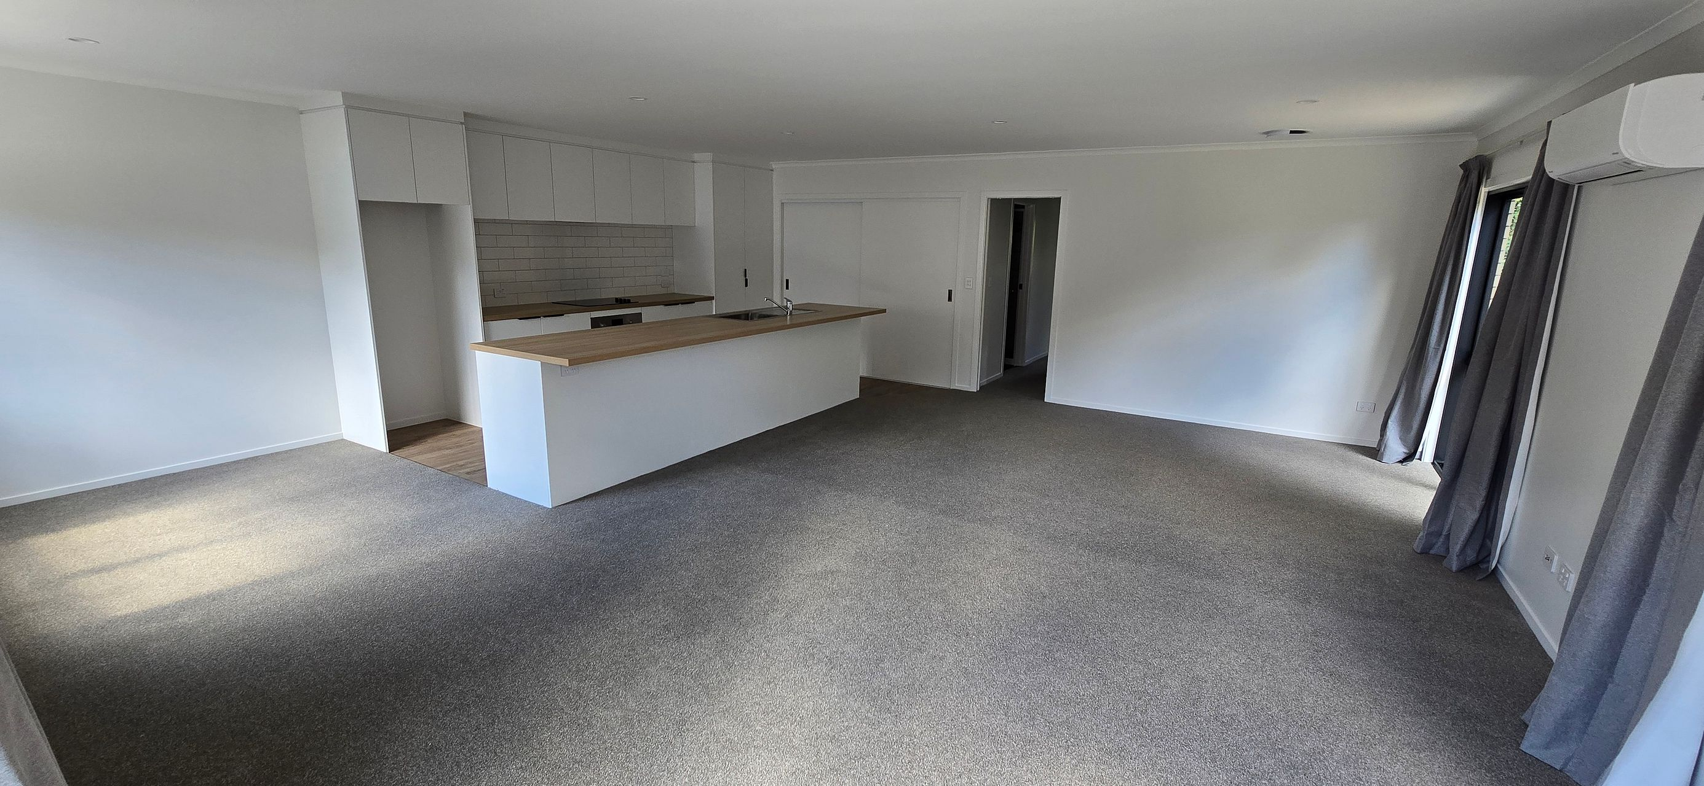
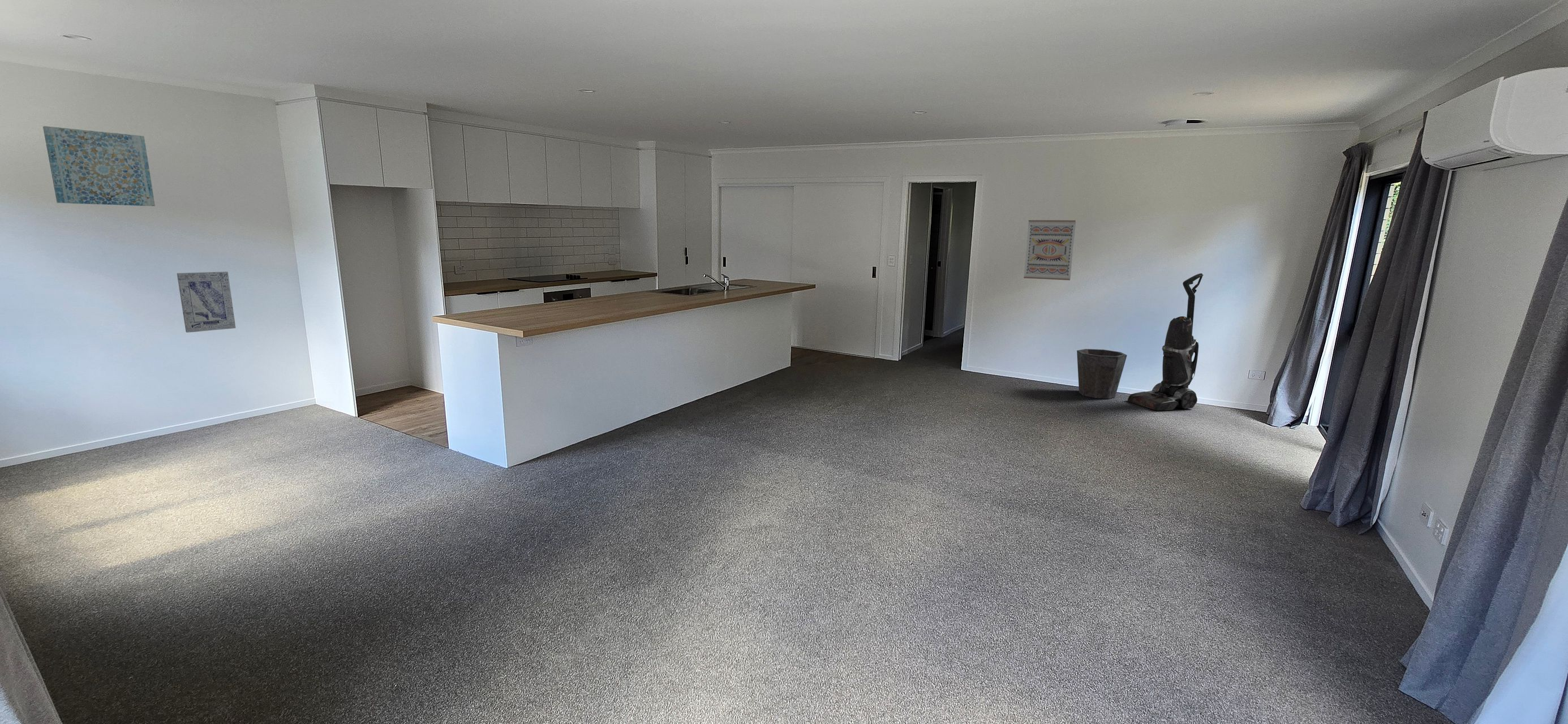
+ vacuum cleaner (1169, 340)
+ waste bin (1099, 373)
+ wall art (207, 301)
+ wall art (102, 168)
+ wall art (1049, 249)
